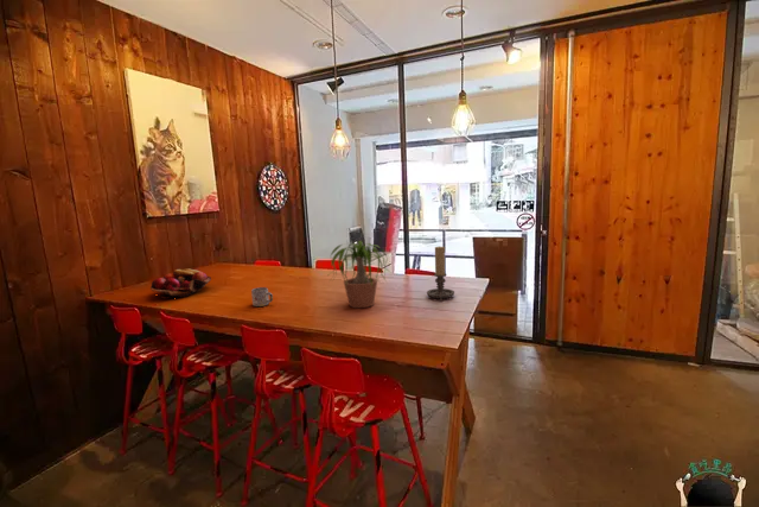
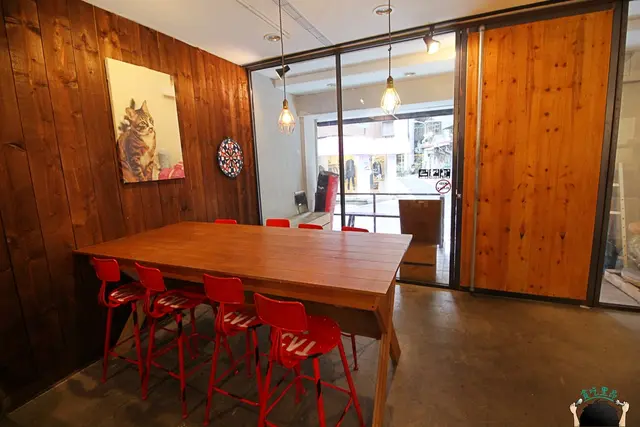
- candle holder (440, 272)
- potted plant (353, 274)
- fruit basket (181, 281)
- mug (262, 296)
